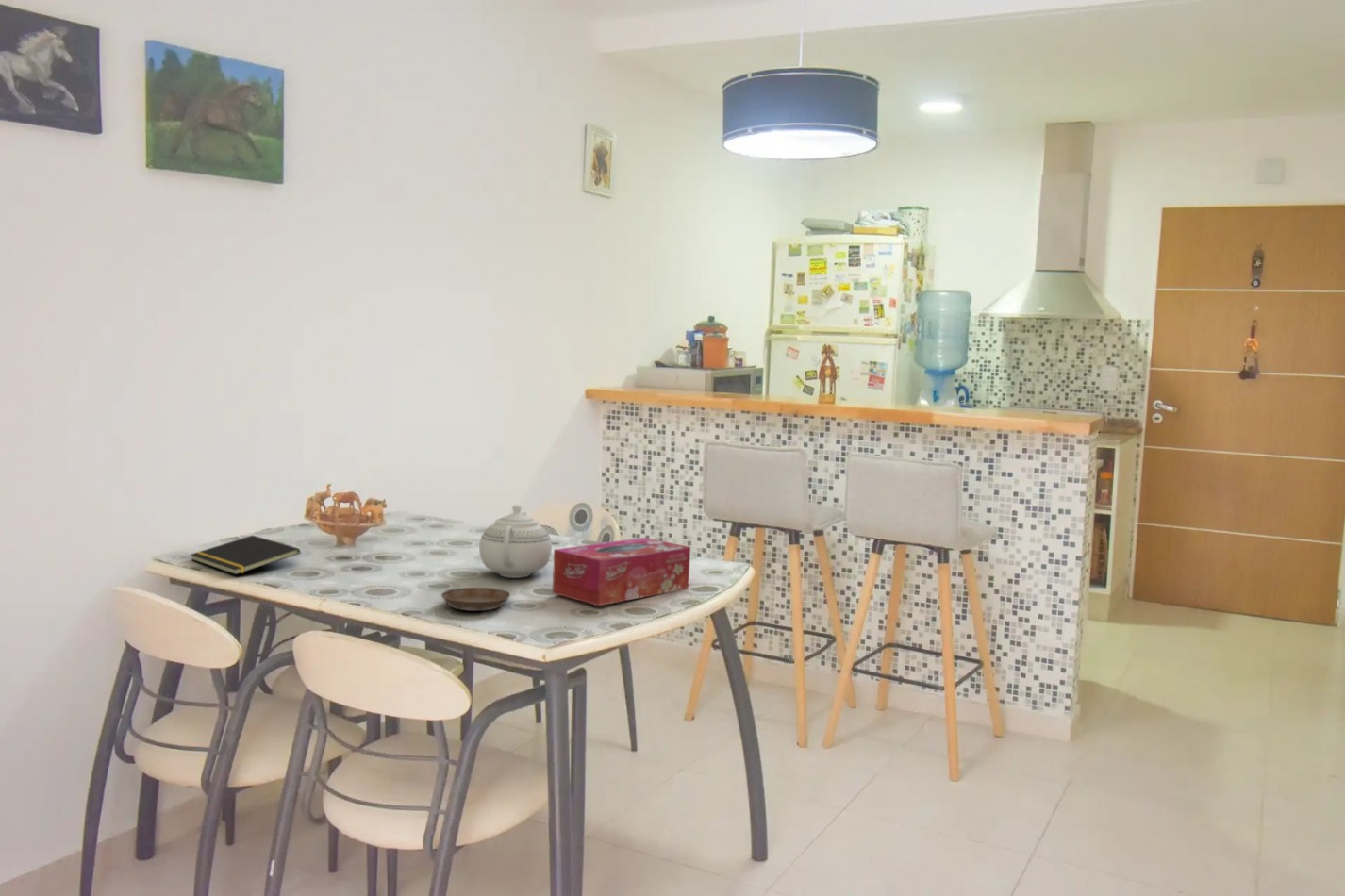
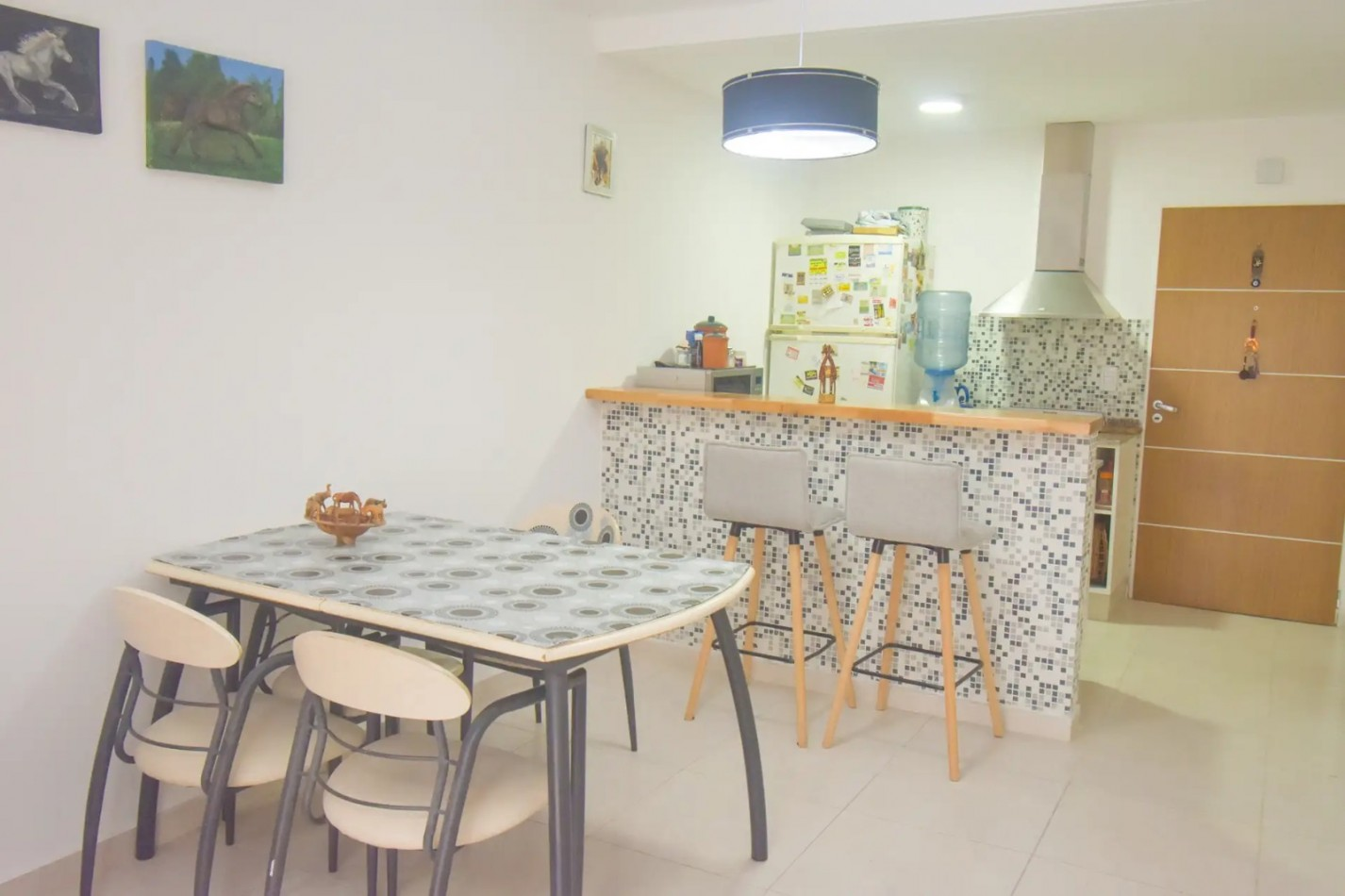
- notepad (244, 554)
- teapot (515, 539)
- saucer (475, 600)
- tissue box (623, 569)
